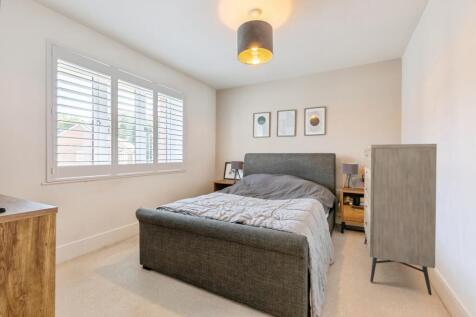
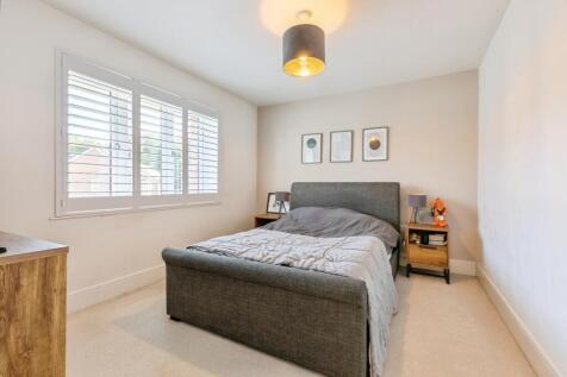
- dresser (391, 205)
